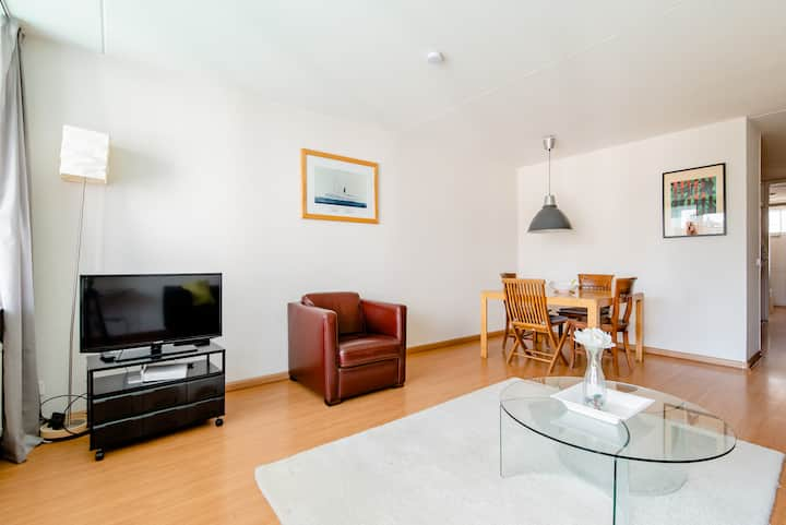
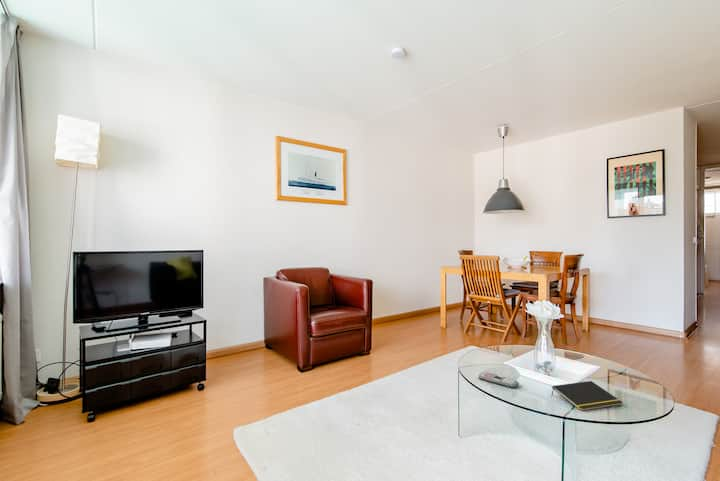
+ remote control (498, 379)
+ notepad (586, 395)
